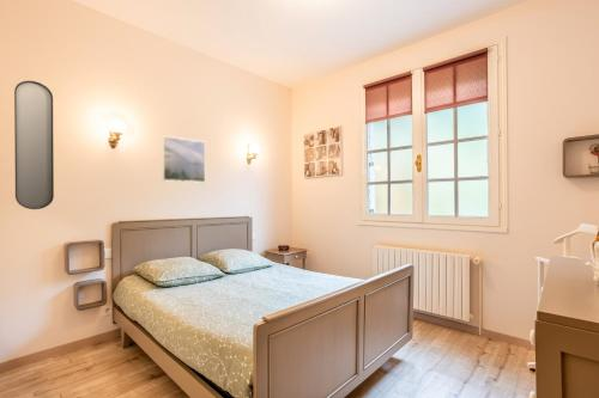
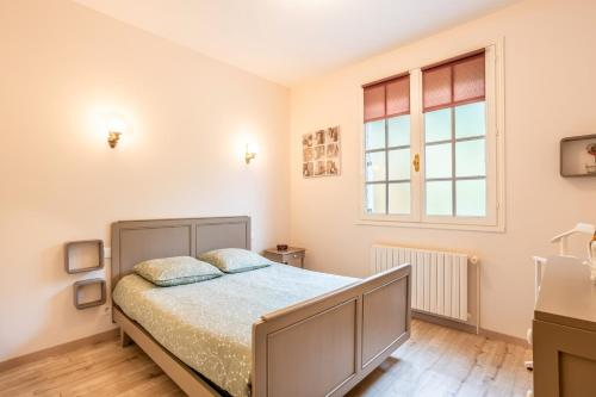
- home mirror (34, 145)
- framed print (184, 160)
